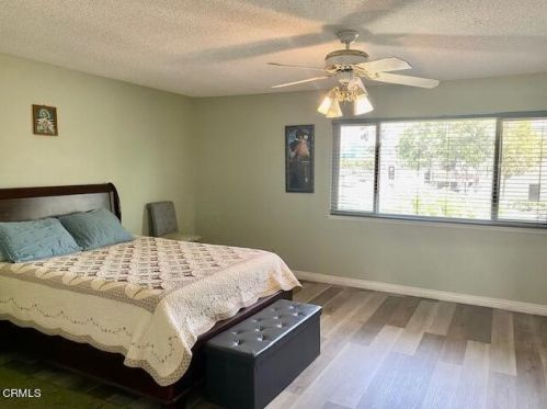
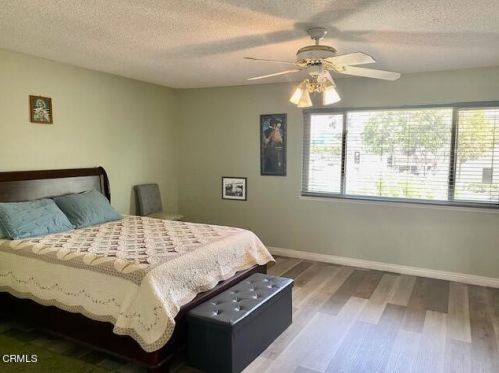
+ picture frame (234, 188)
